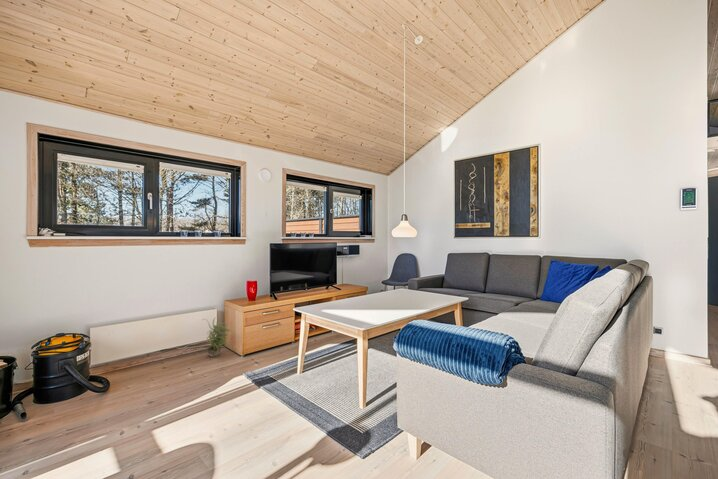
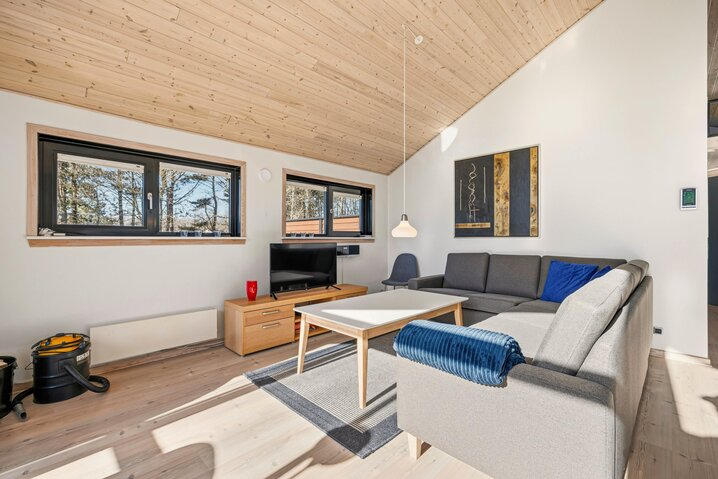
- potted plant (216, 336)
